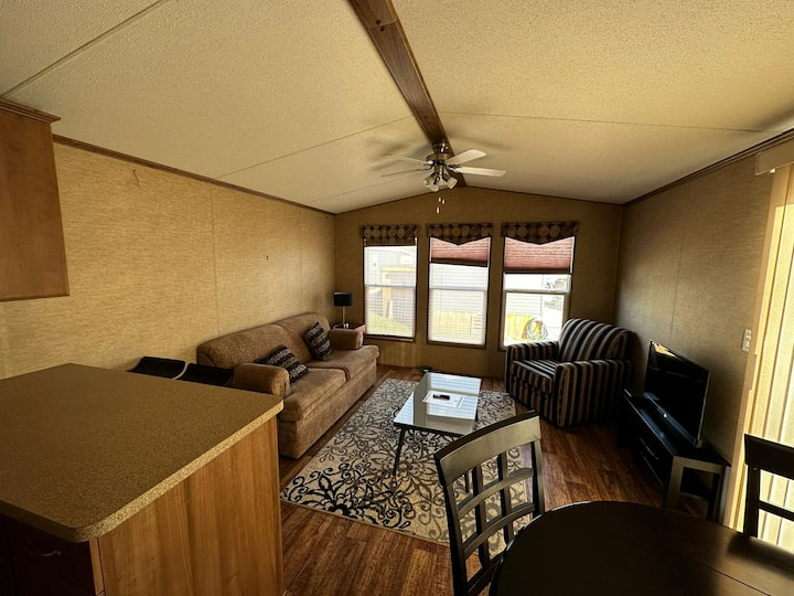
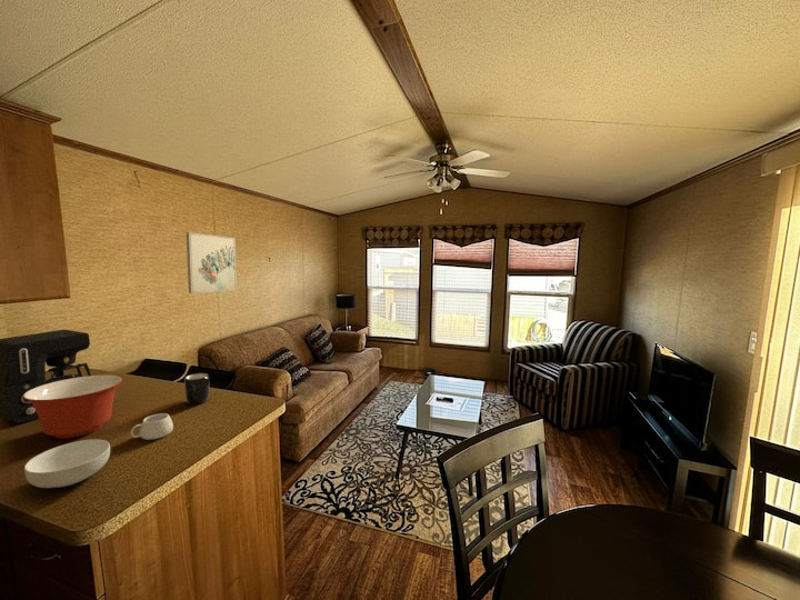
+ mixing bowl (77, 408)
+ wall art (213, 263)
+ mug (152, 427)
+ coffee maker (48, 370)
+ mug (196, 388)
+ cereal bowl (70, 466)
